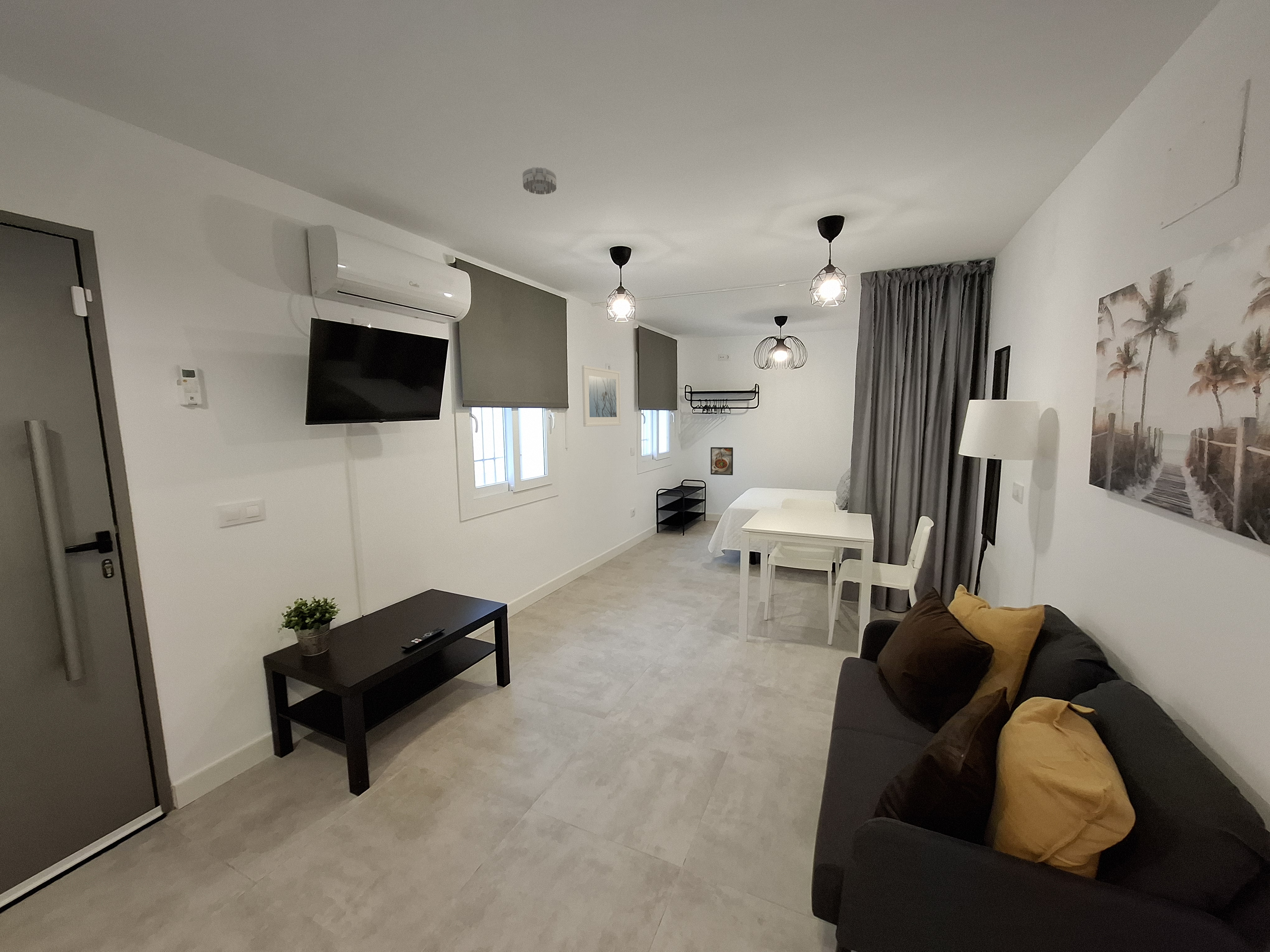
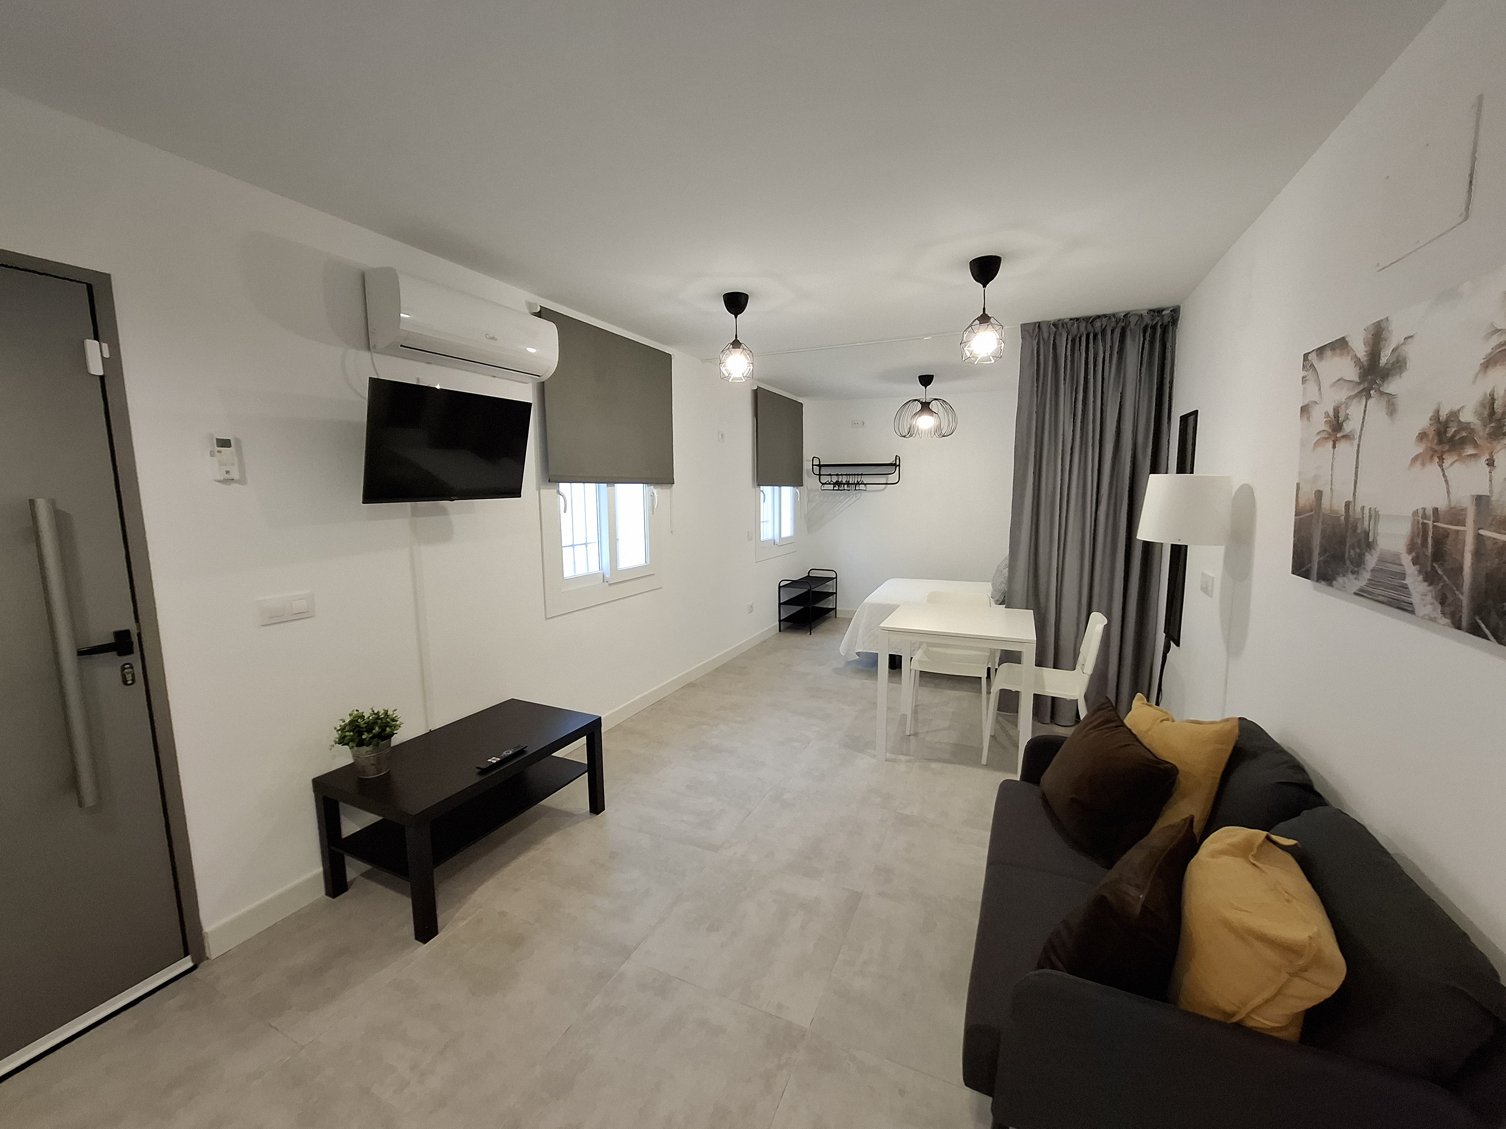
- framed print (603, 397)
- smoke detector (539, 180)
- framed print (722, 461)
